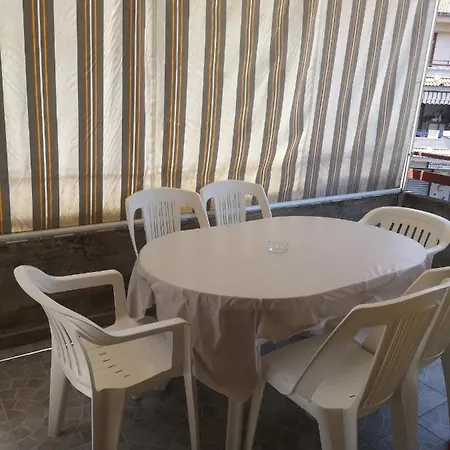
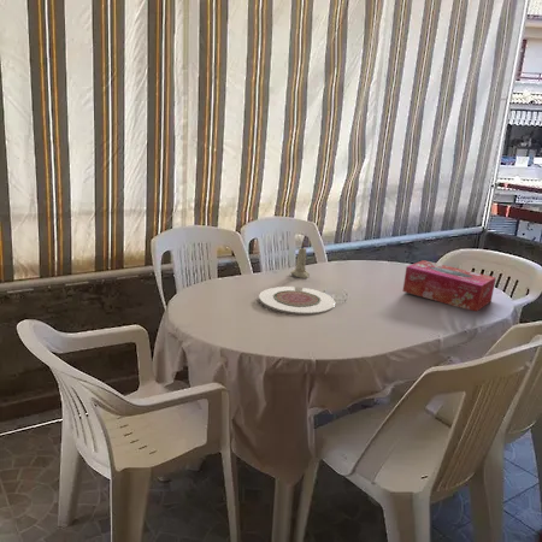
+ tissue box (448, 284)
+ candle (301, 258)
+ plate (296, 299)
